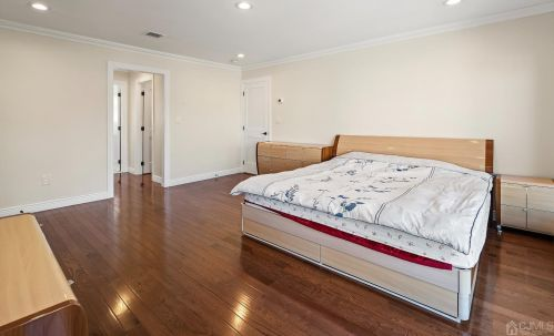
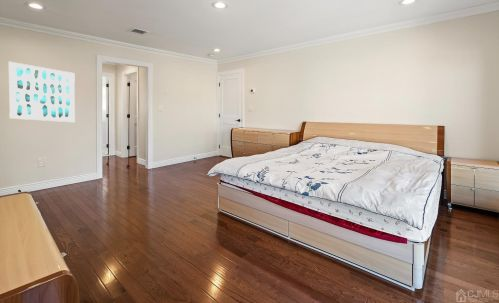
+ wall art (44, 94)
